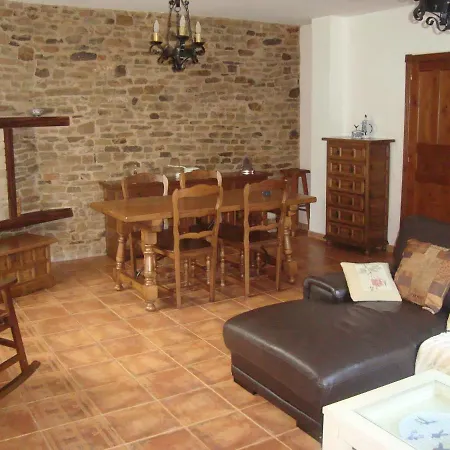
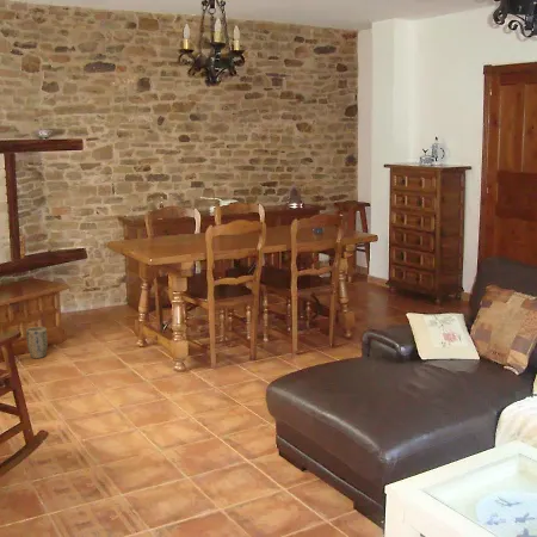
+ plant pot (37, 342)
